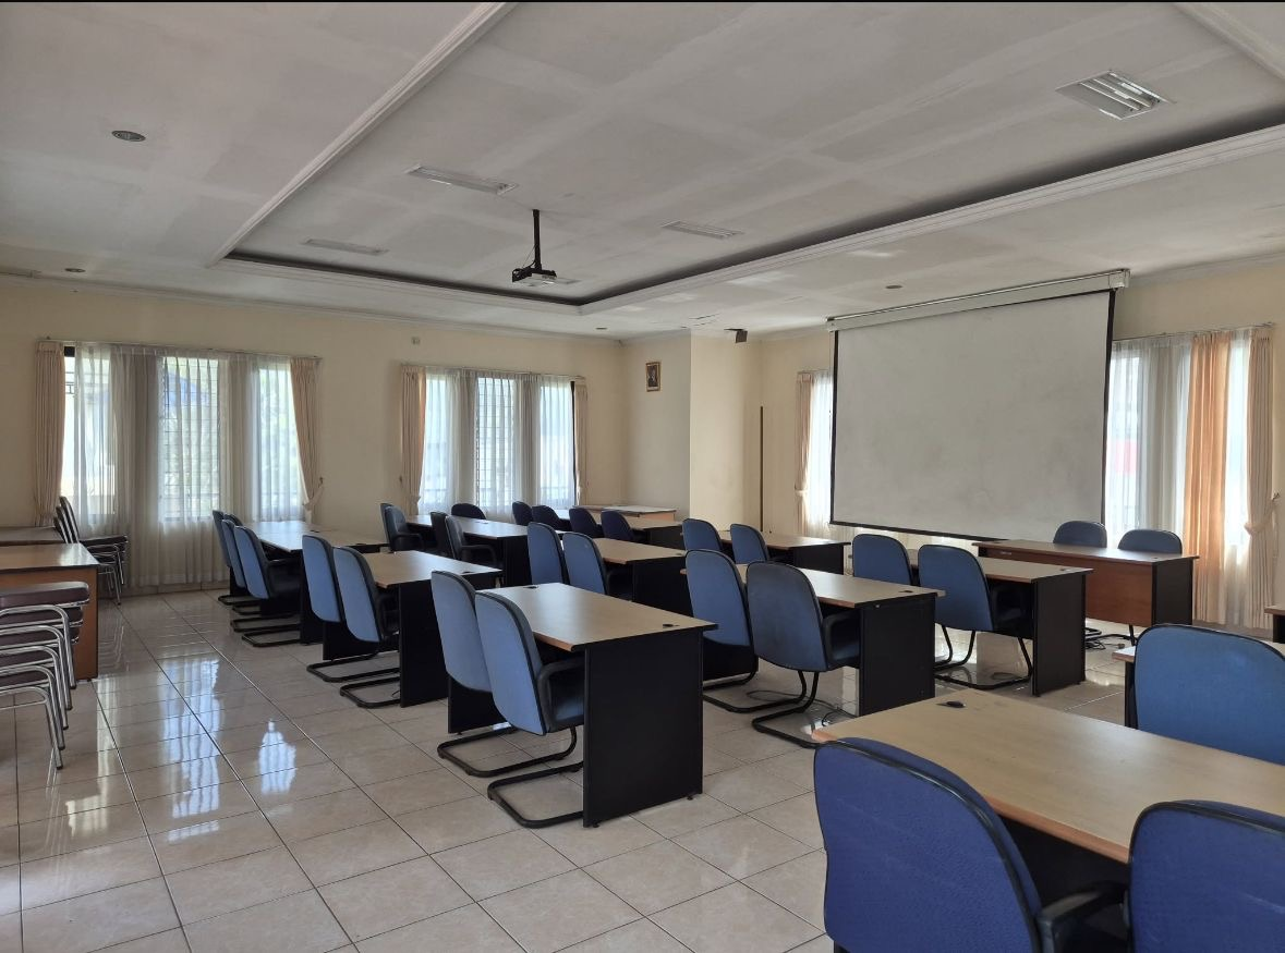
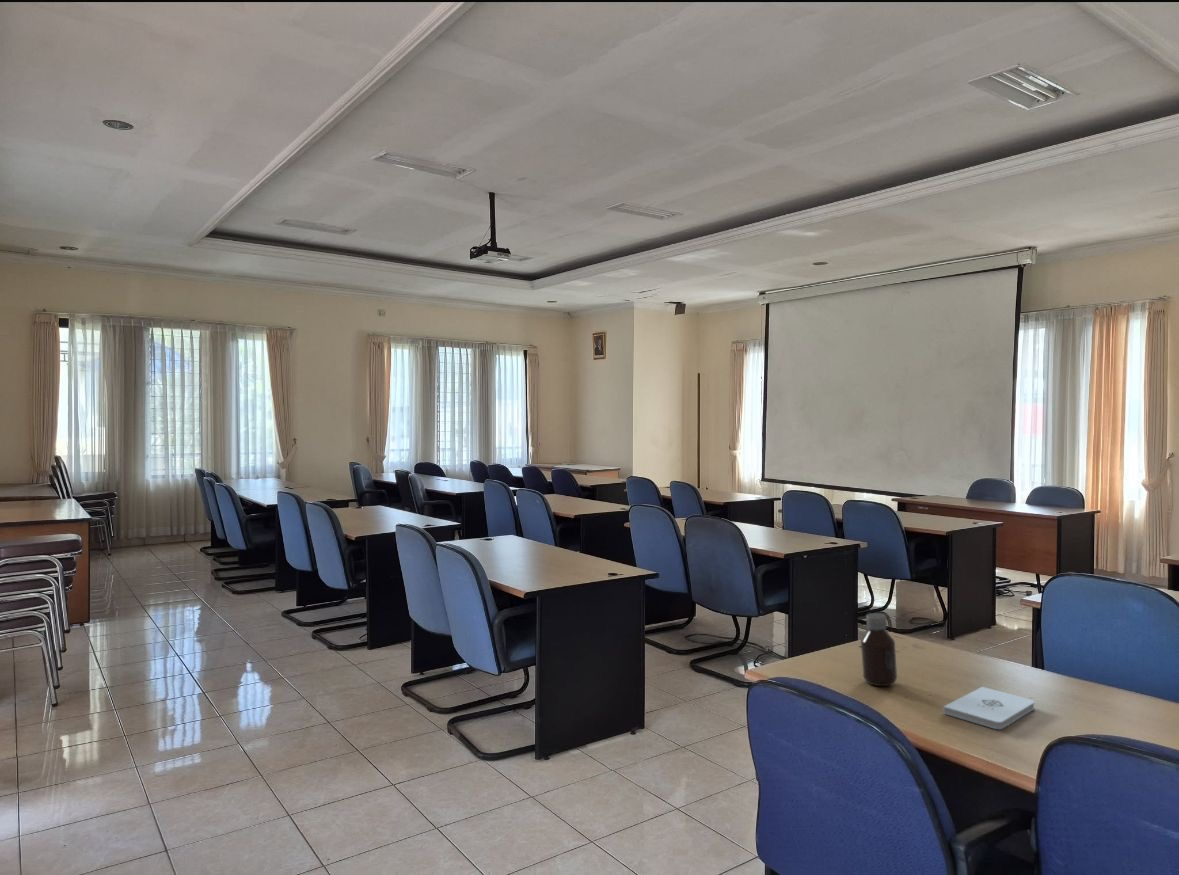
+ bottle (879, 648)
+ notepad (990, 707)
